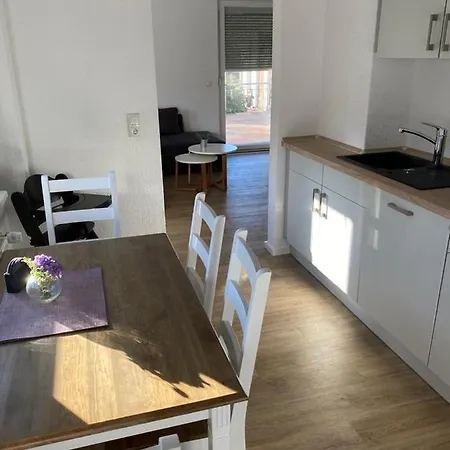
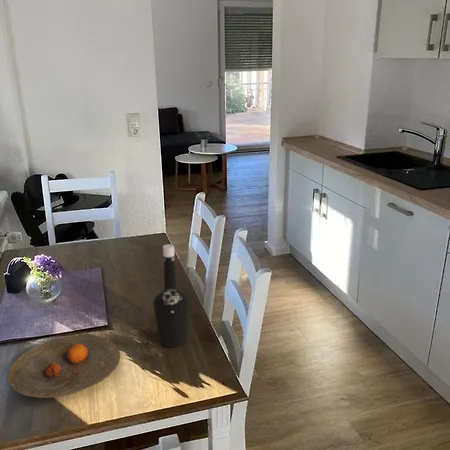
+ bottle (171, 294)
+ plate (65, 359)
